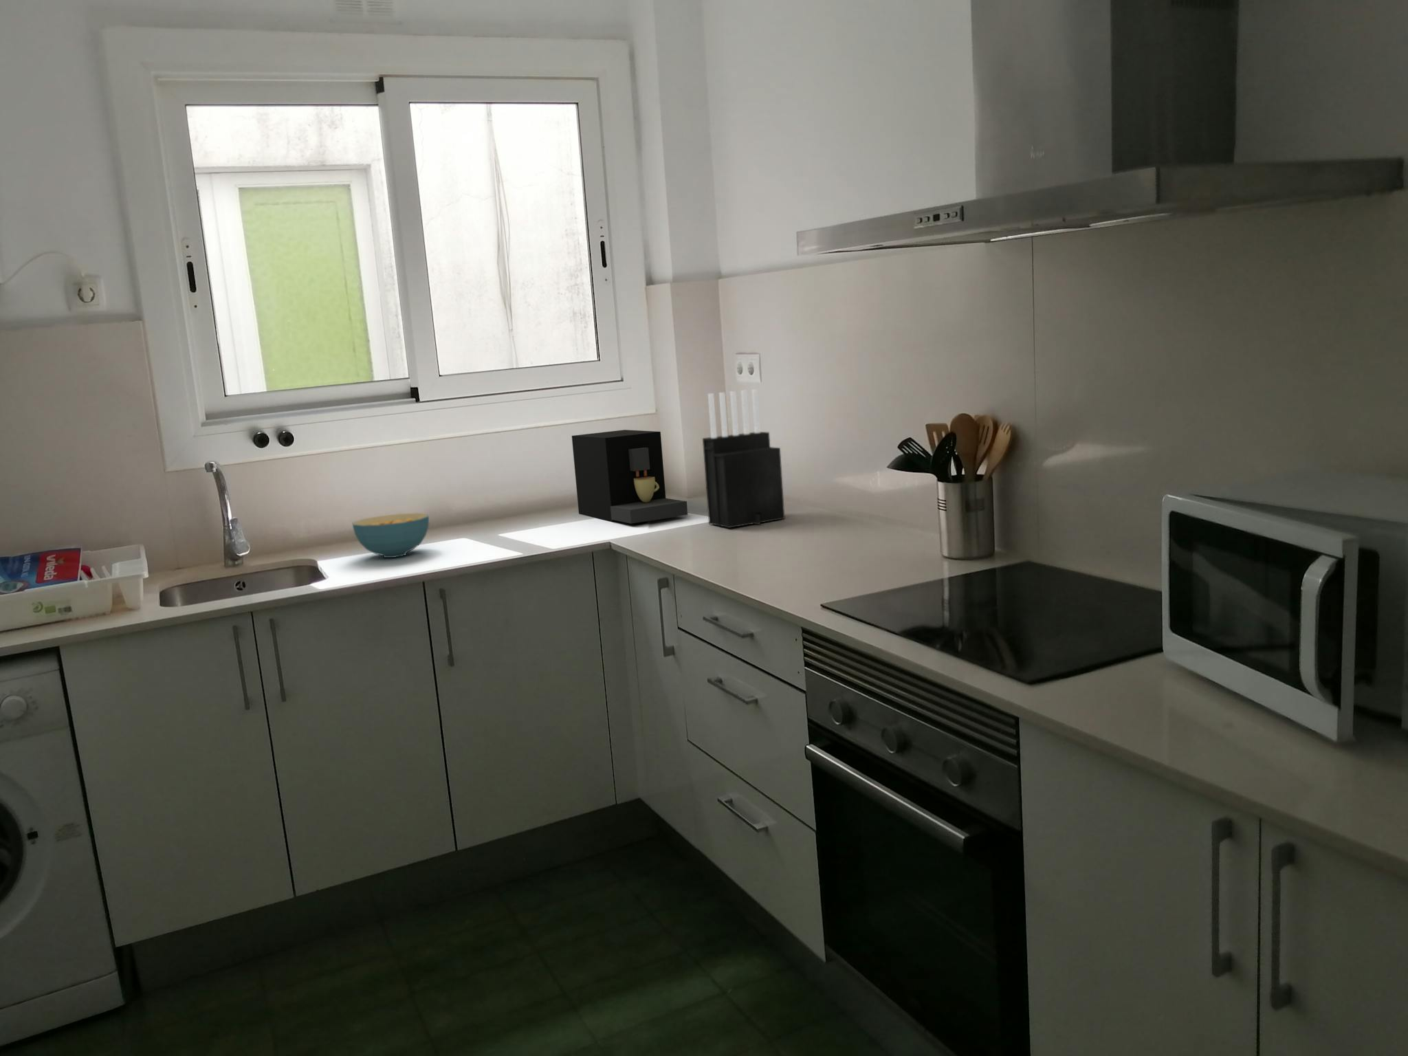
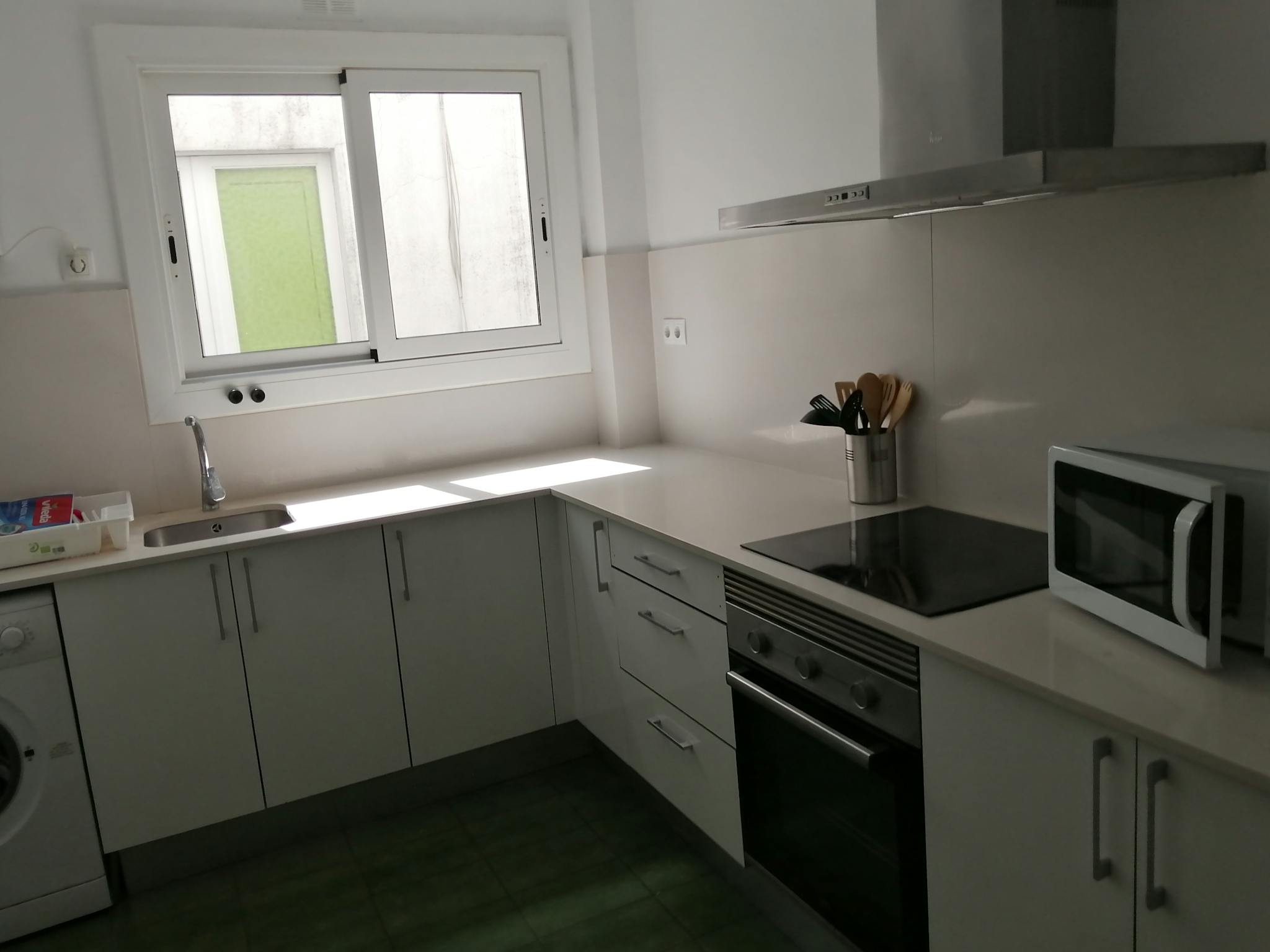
- cereal bowl (392, 537)
- knife block (744, 457)
- coffee maker (628, 475)
